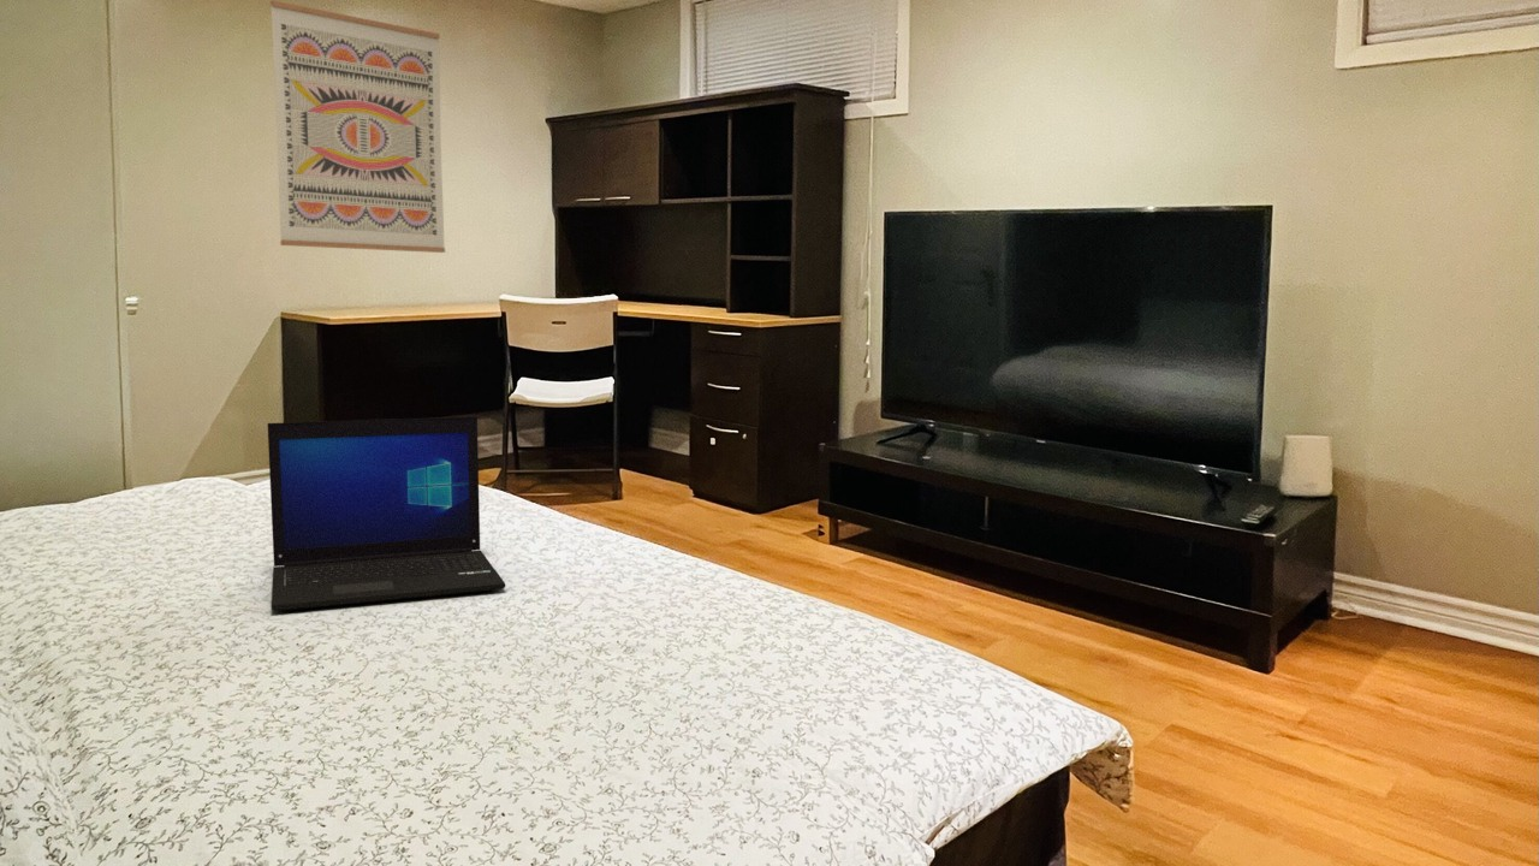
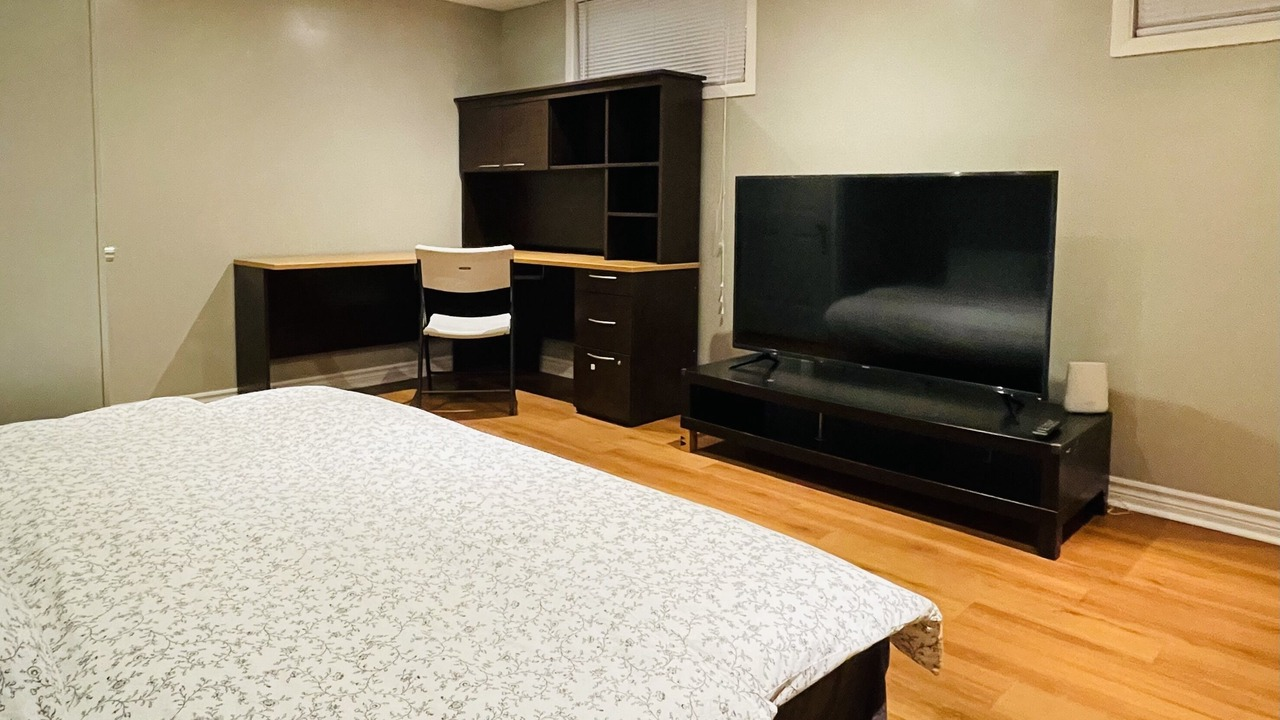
- laptop (384, 505)
- wall art (363, 135)
